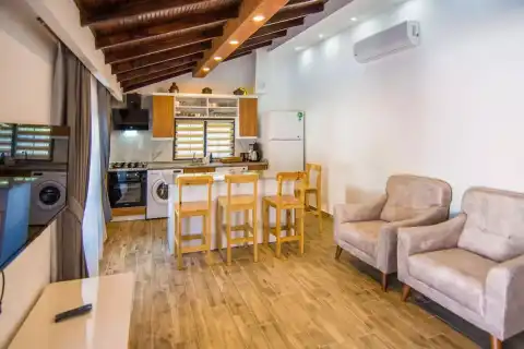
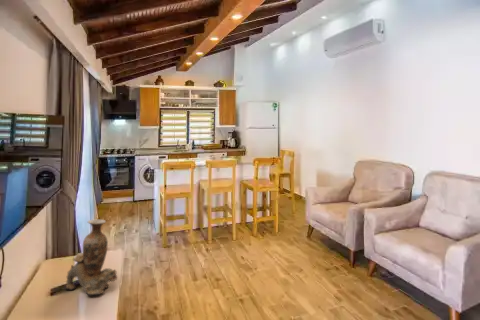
+ vase with dog figurine (91, 253)
